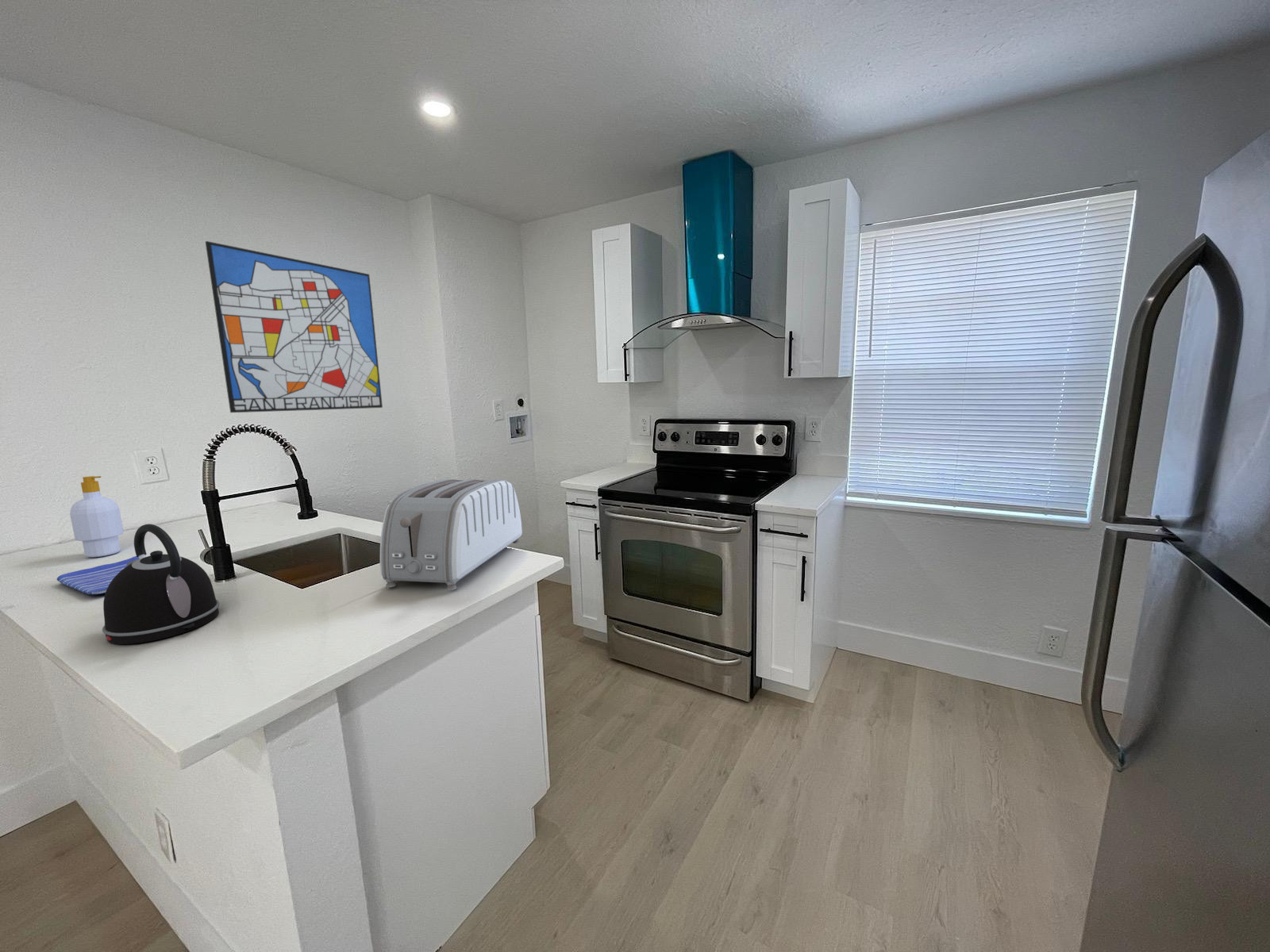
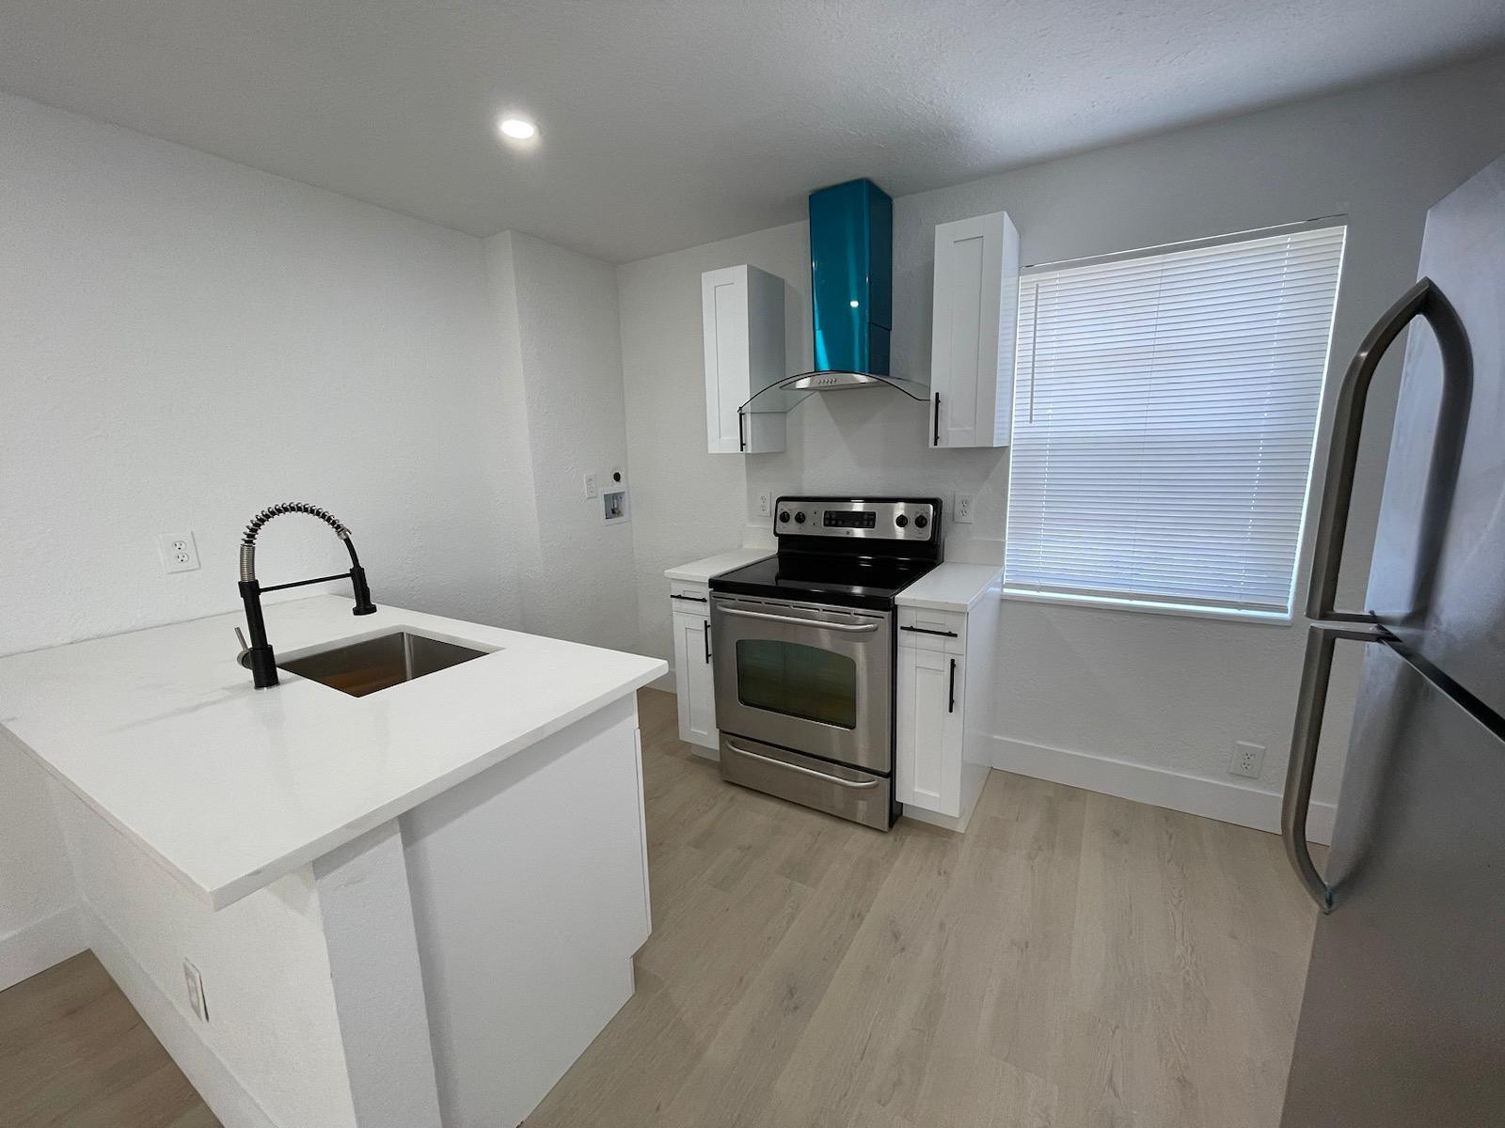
- soap bottle (96, 516)
- kettle (157, 574)
- toaster (455, 524)
- dish towel (117, 574)
- wall art (306, 336)
